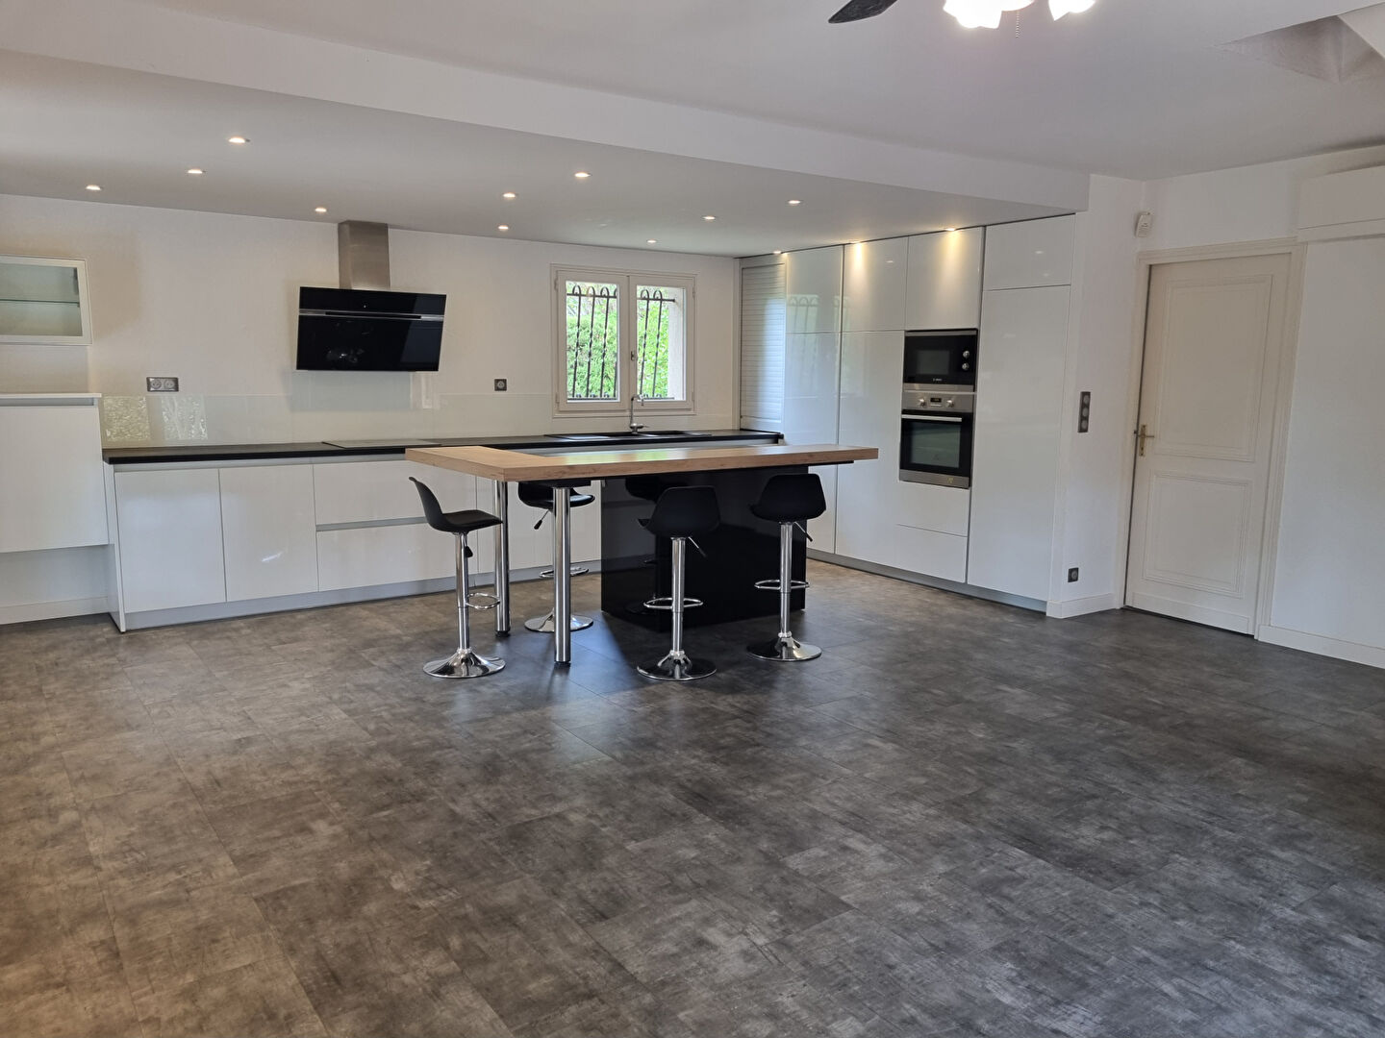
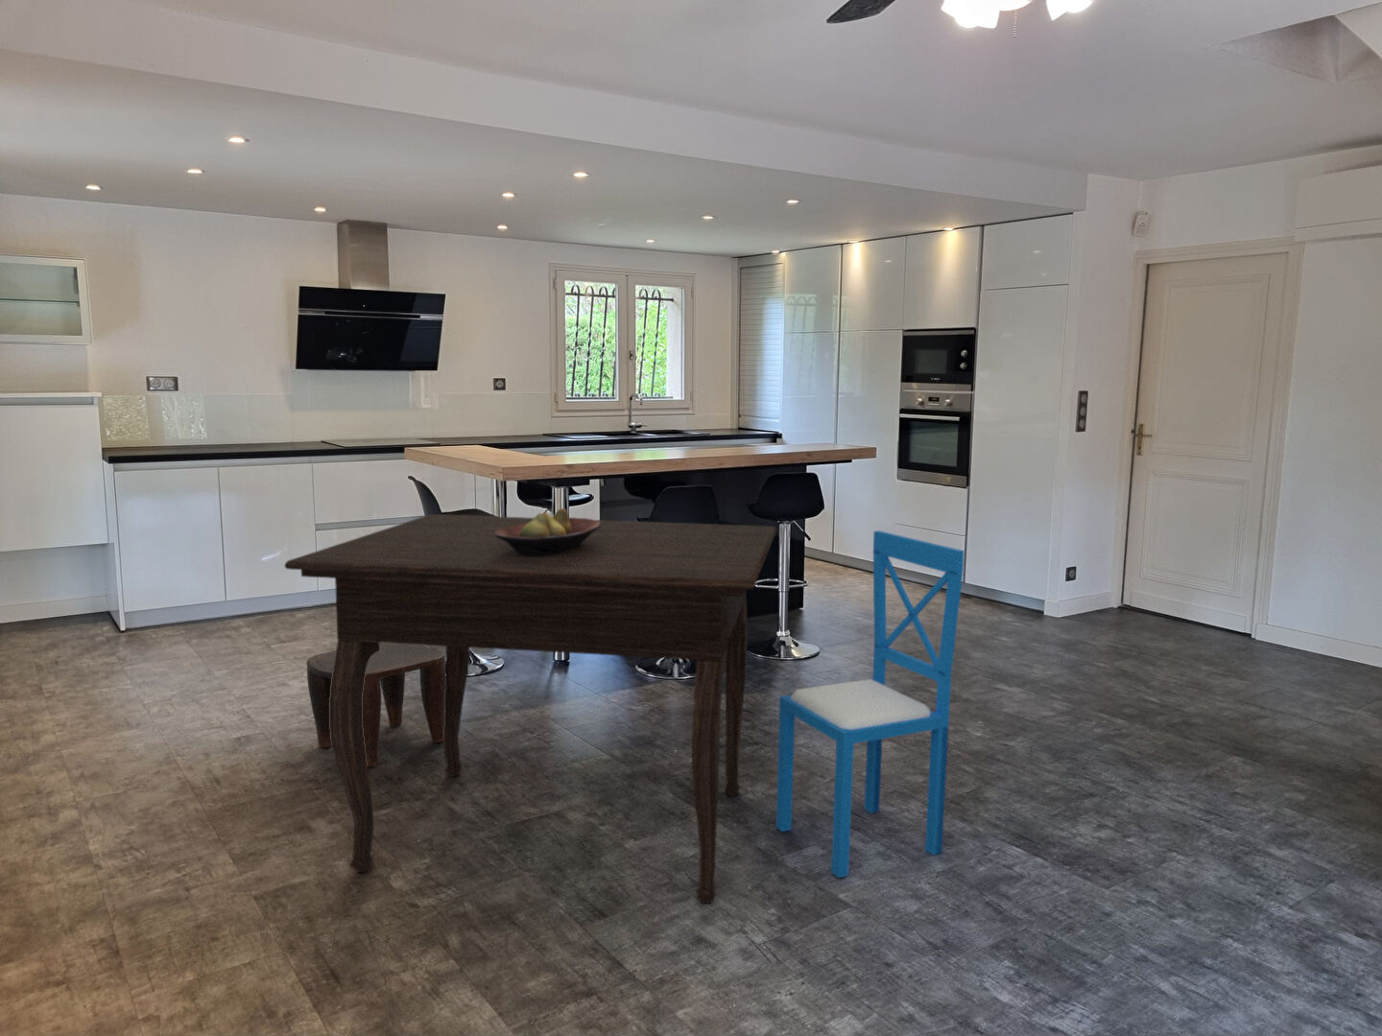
+ fruit bowl (550, 529)
+ dining table (566, 652)
+ stool (378, 700)
+ dining chair (866, 693)
